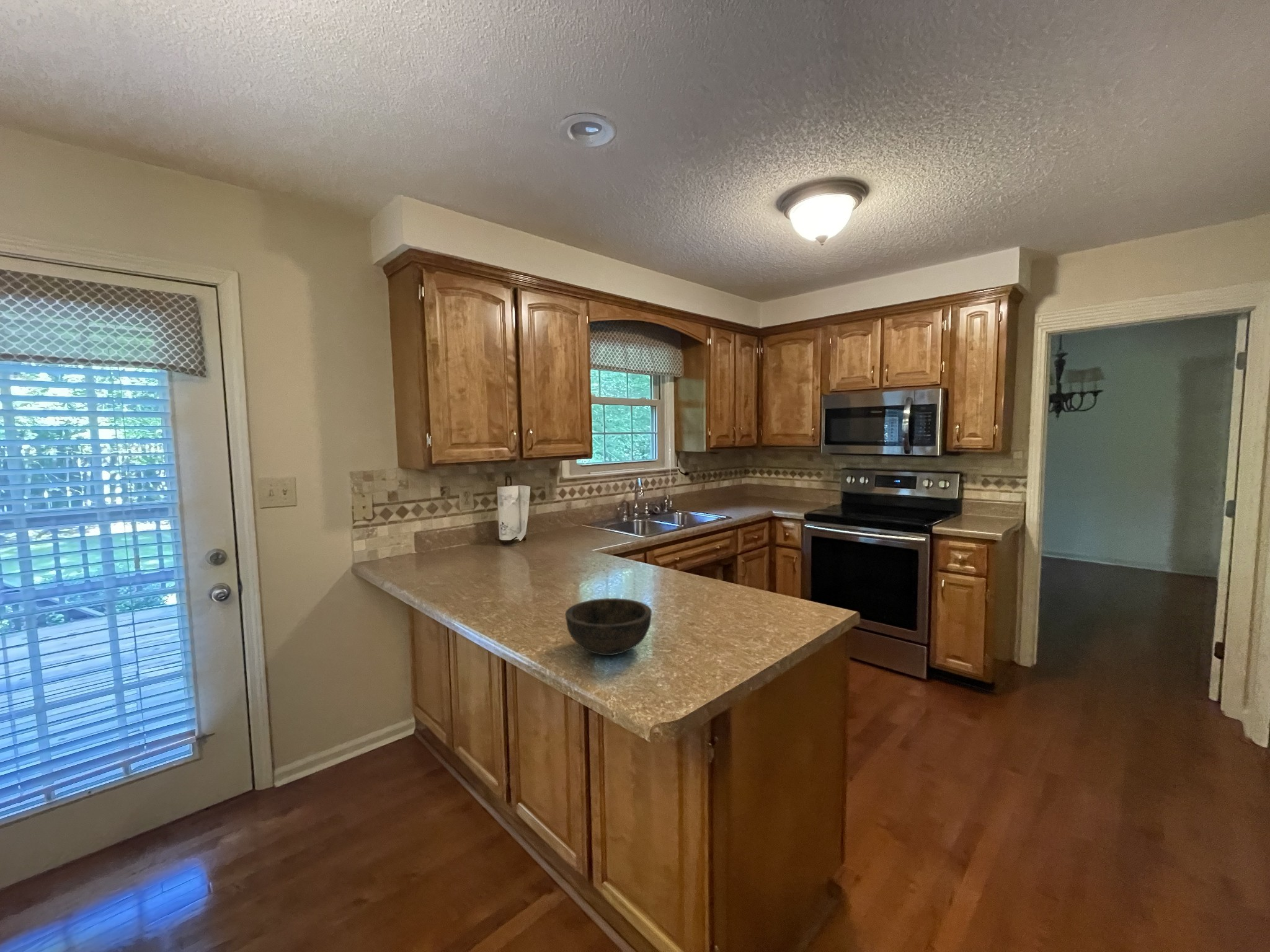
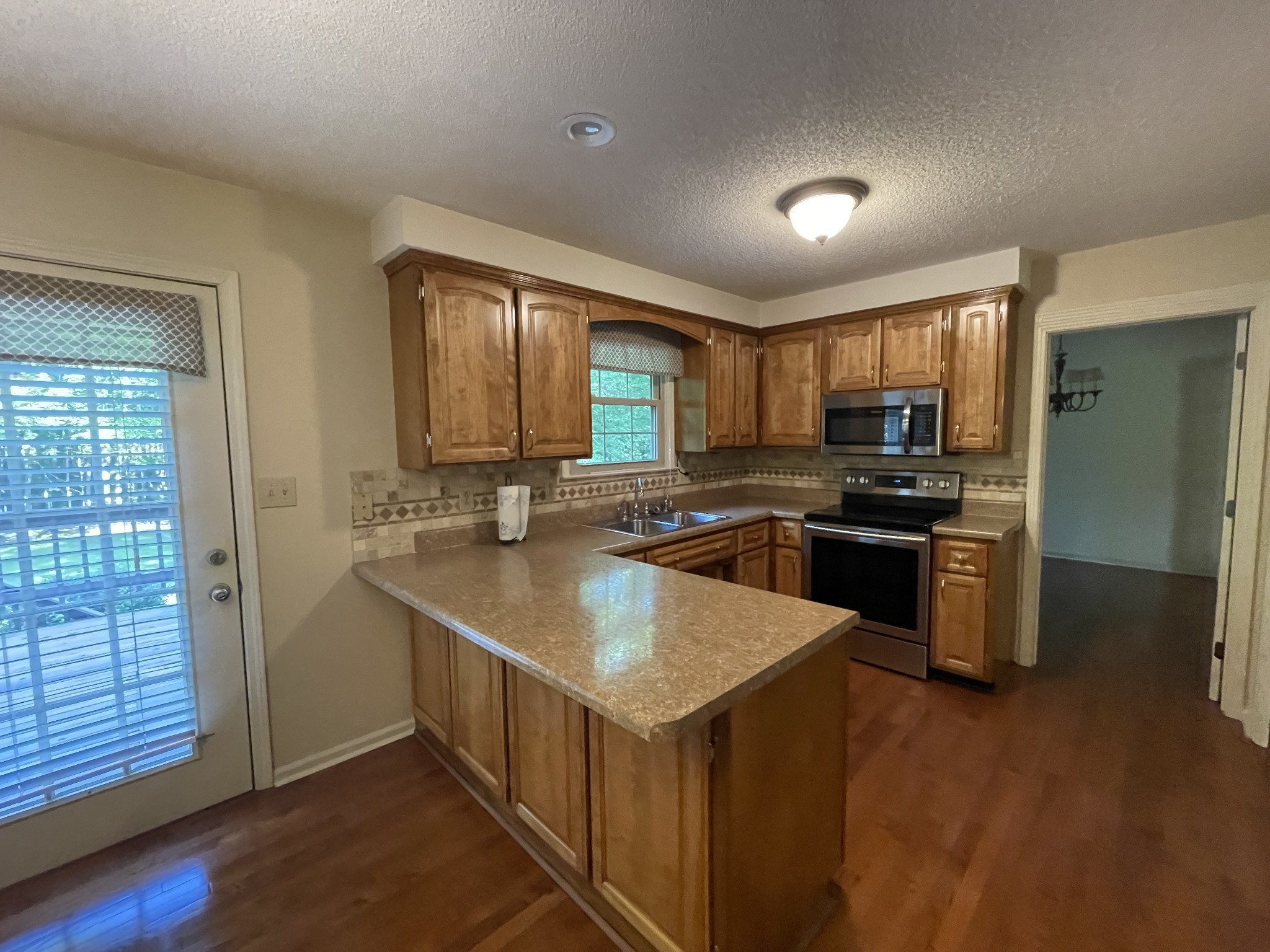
- bowl (608, 630)
